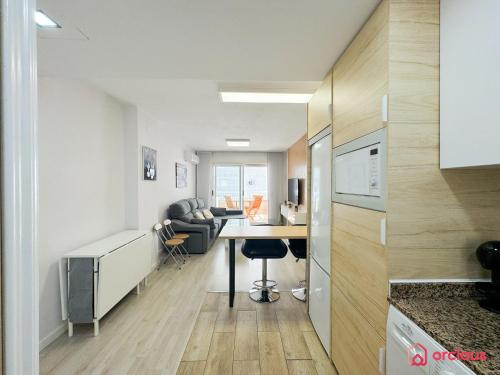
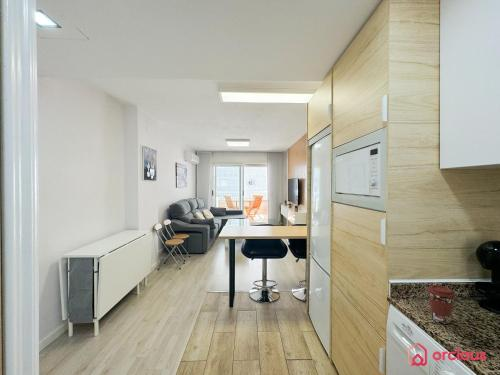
+ coffee cup (440, 304)
